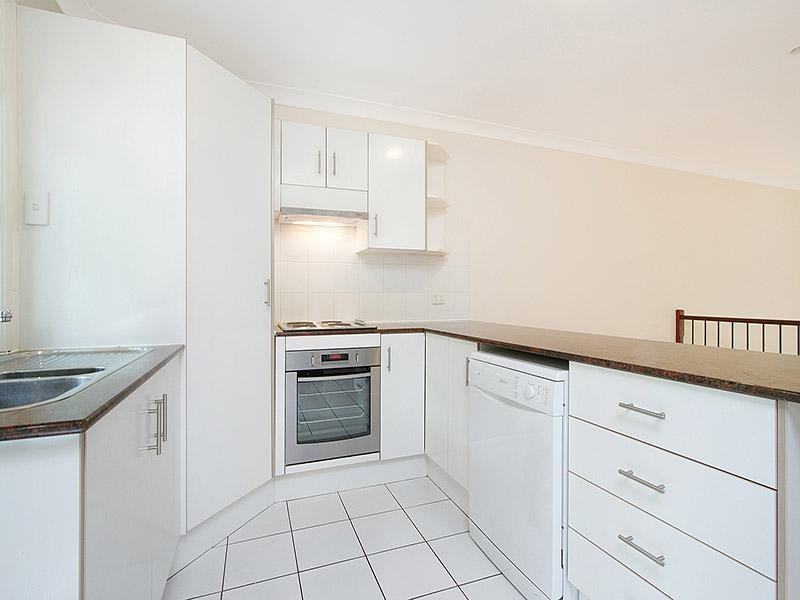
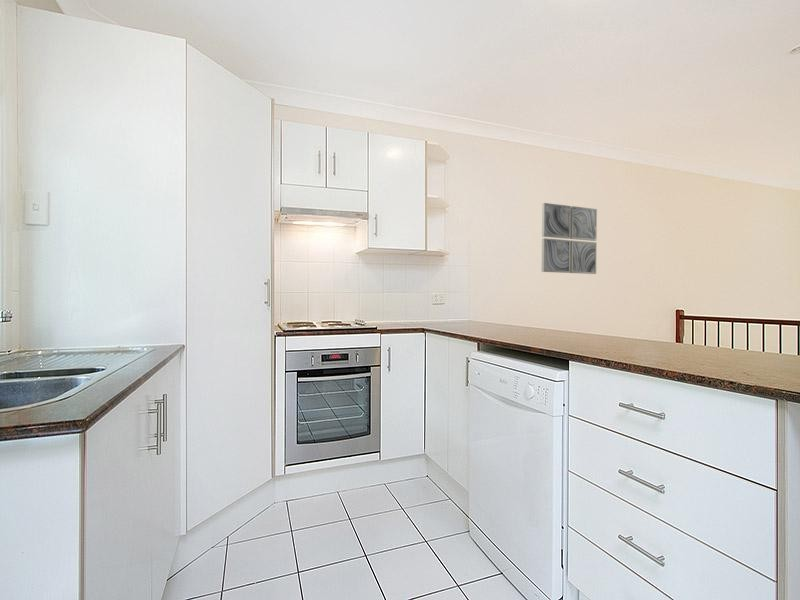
+ wall art (569, 240)
